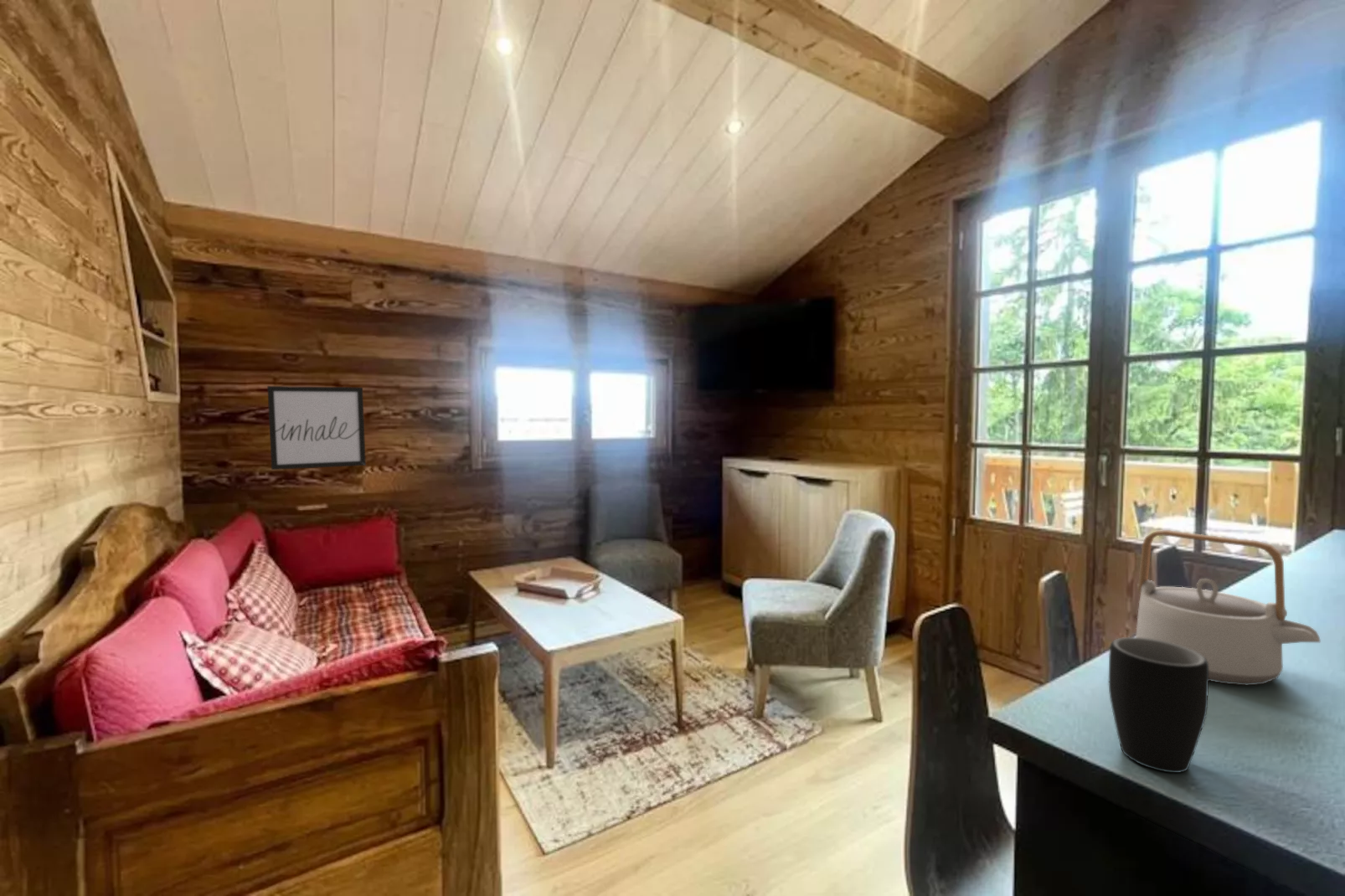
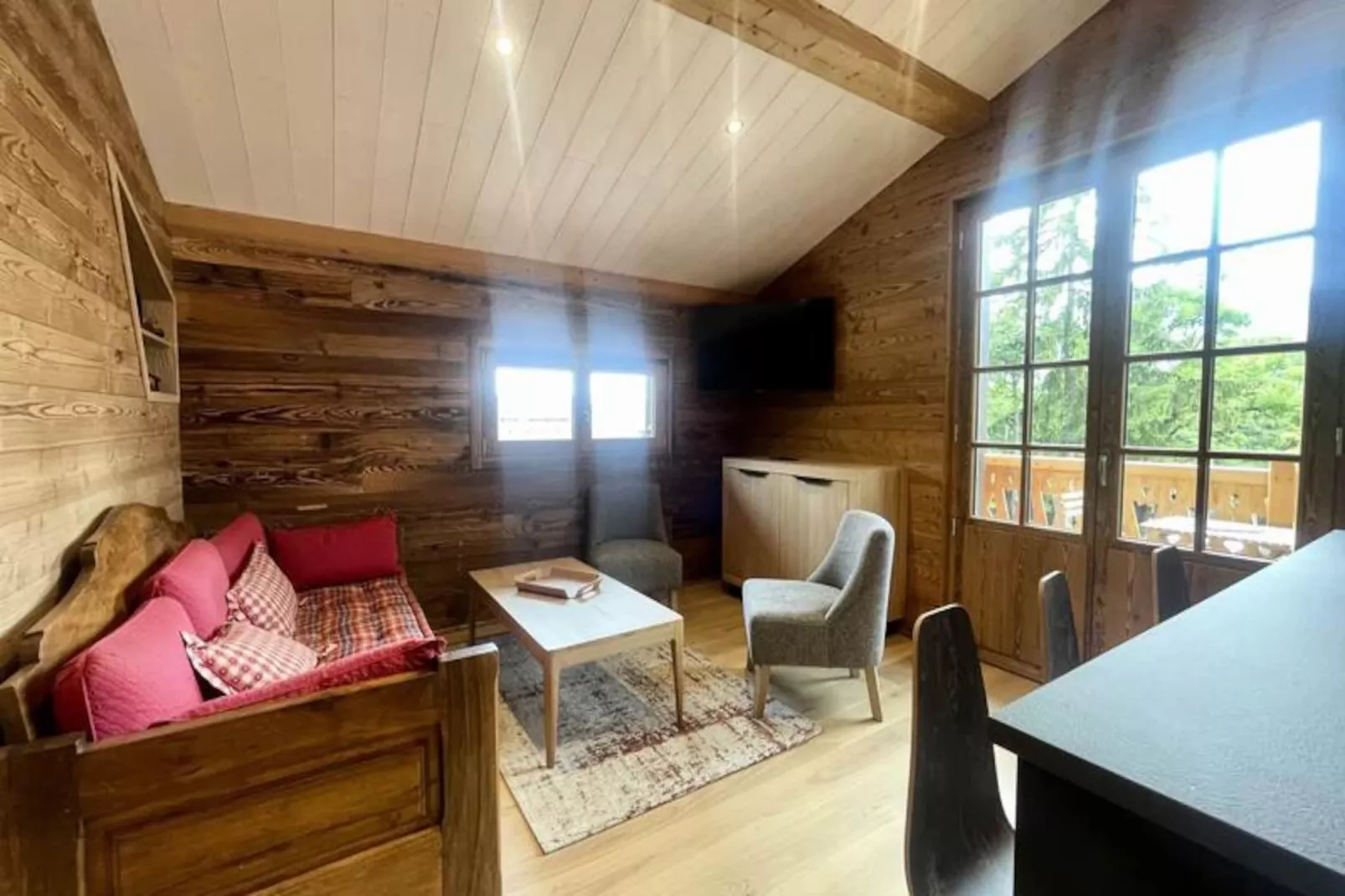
- mug (1166, 700)
- wall art (318, 427)
- teapot (1220, 603)
